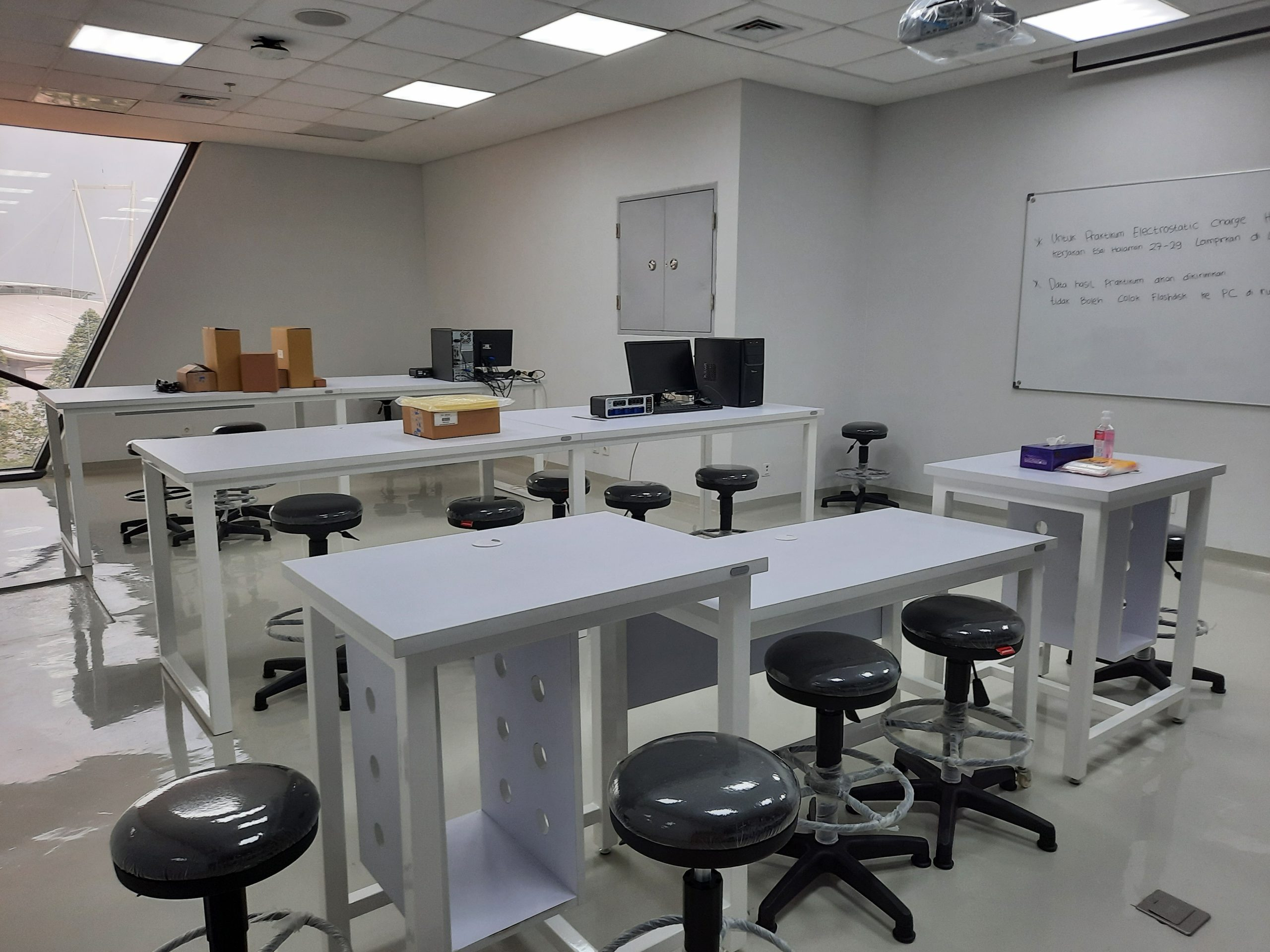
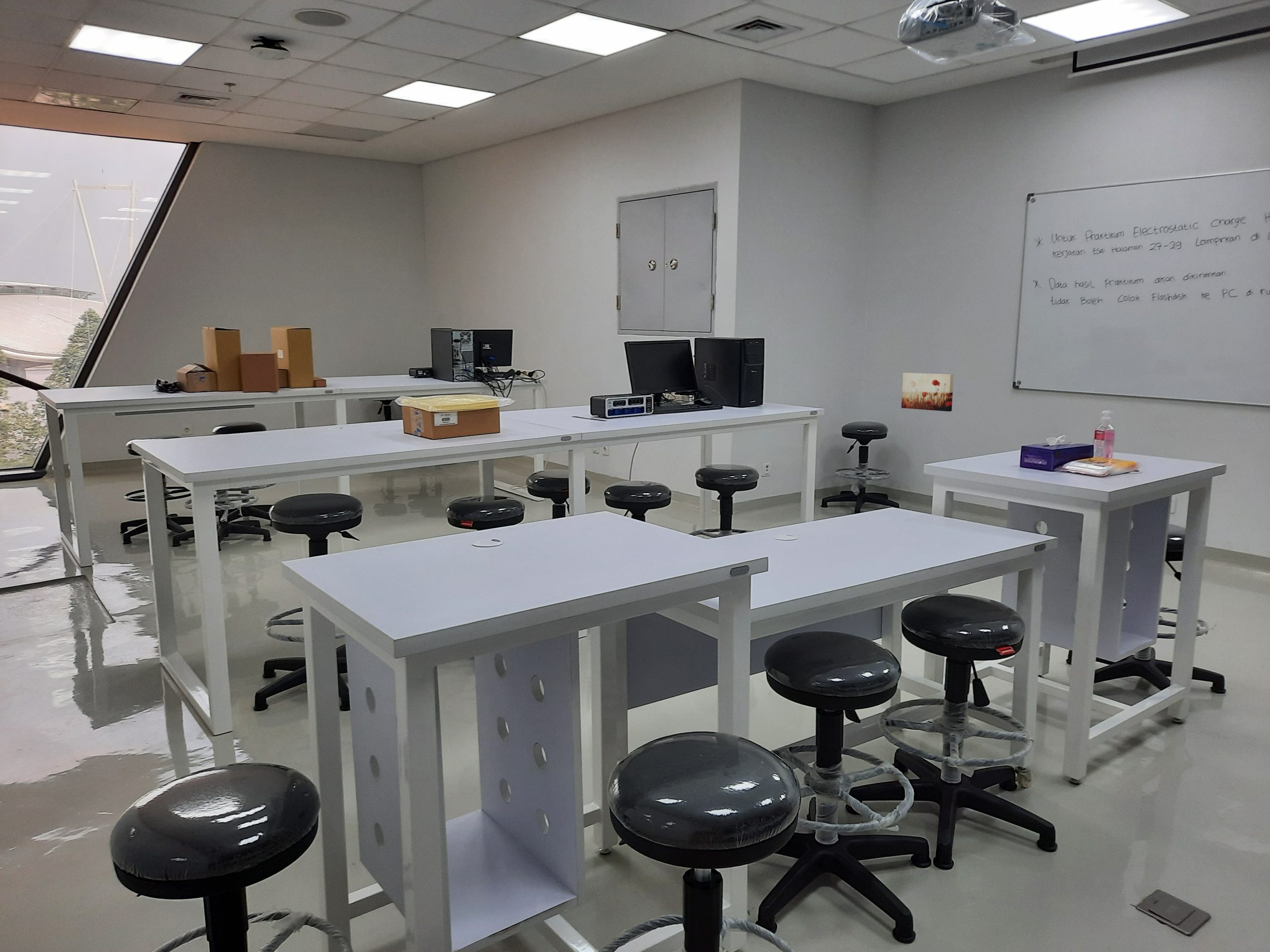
+ wall art (927, 391)
